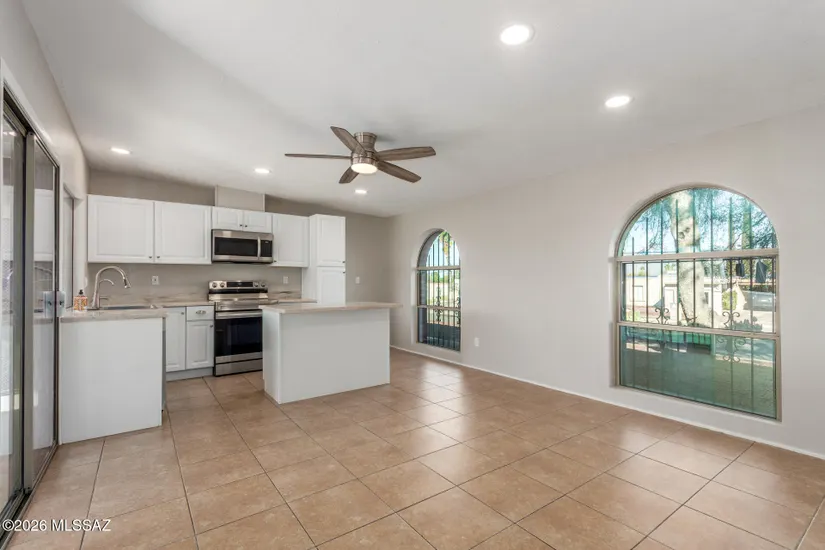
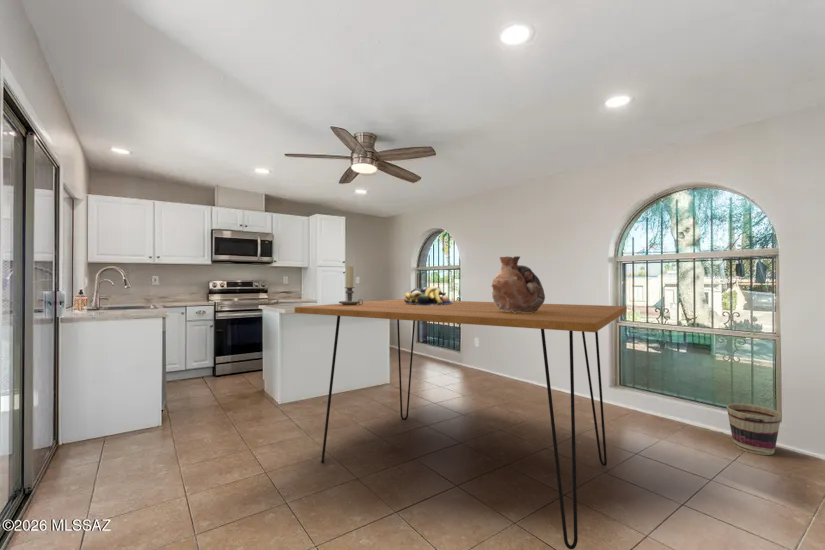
+ candle holder (351, 284)
+ basket (753, 429)
+ vase (517, 284)
+ dining table (410, 382)
+ fruit bowl (428, 294)
